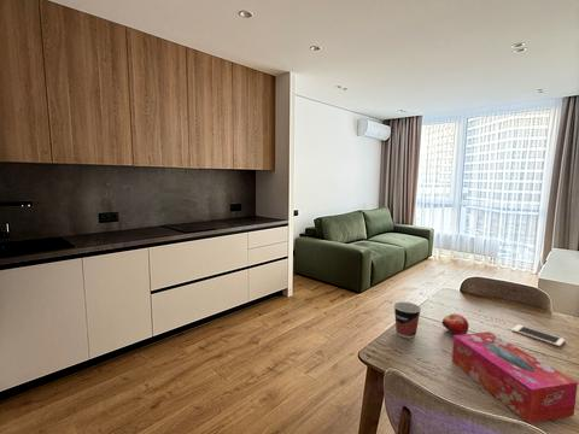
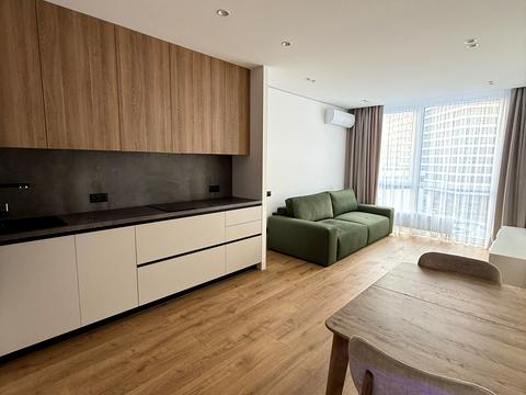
- tissue box (505, 370)
- cell phone (537, 334)
- cup (407, 319)
- fruit (456, 324)
